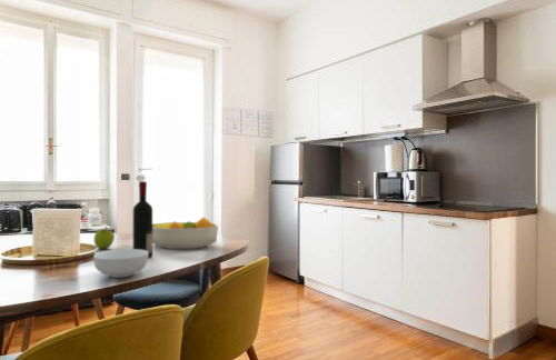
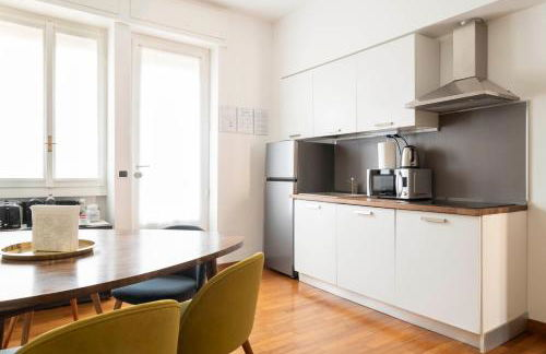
- fruit (103, 237)
- cereal bowl (121, 263)
- alcohol (142, 219)
- fruit bowl (182, 230)
